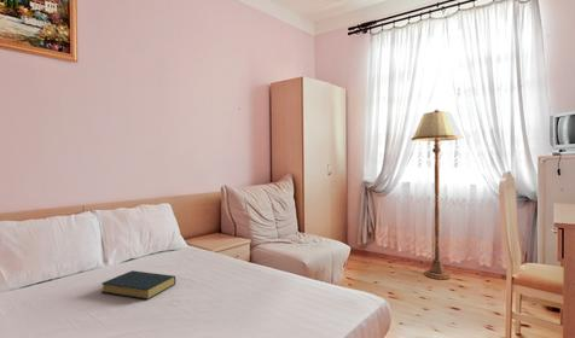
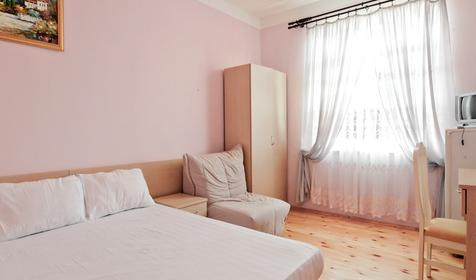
- floor lamp (436, 192)
- hardback book (139, 284)
